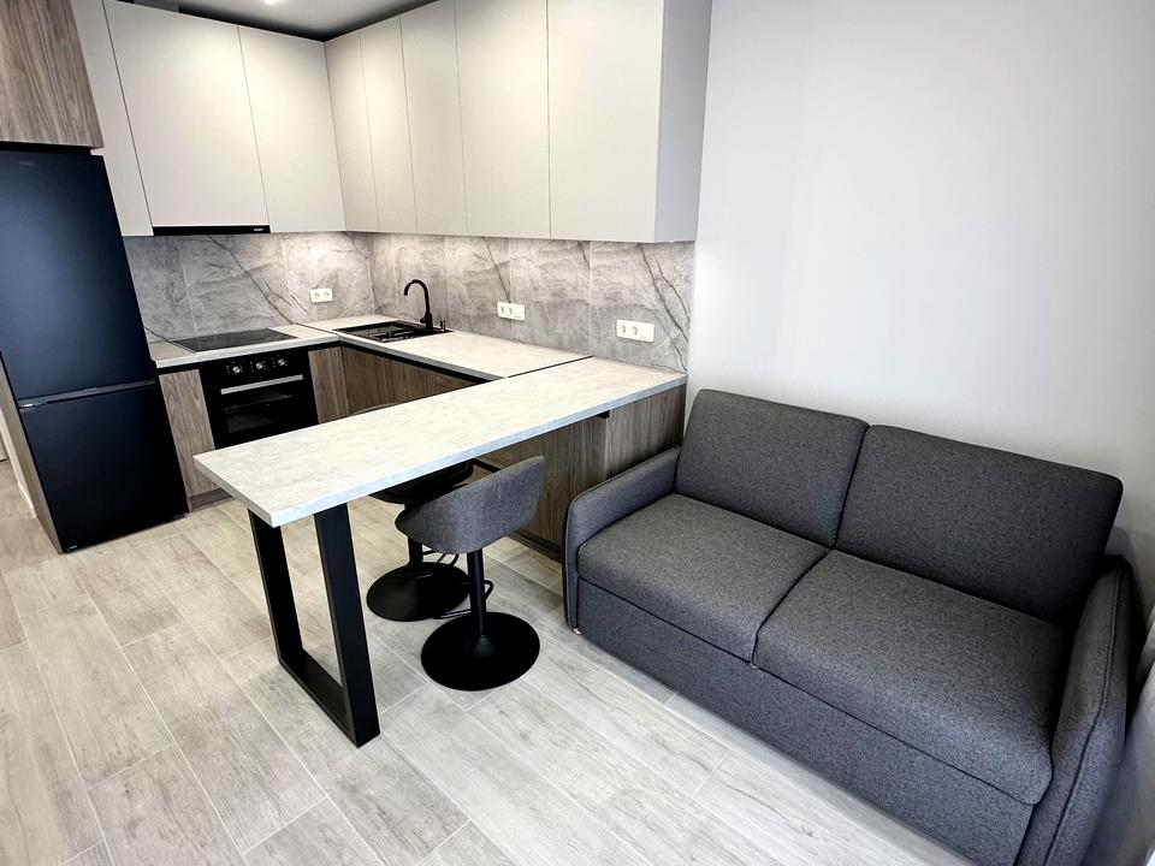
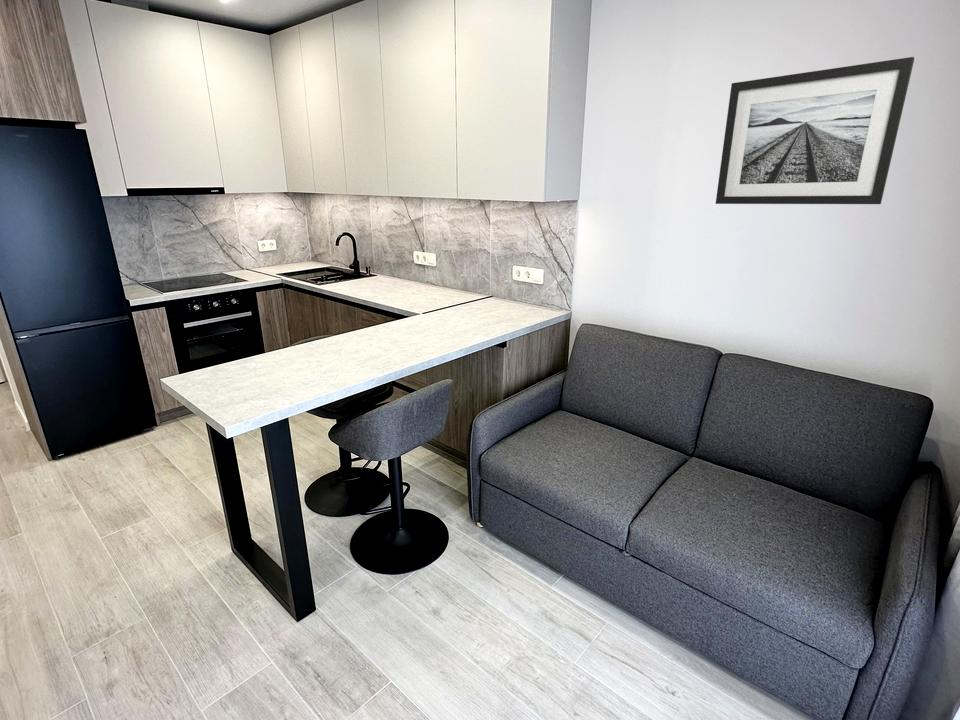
+ wall art (802, 140)
